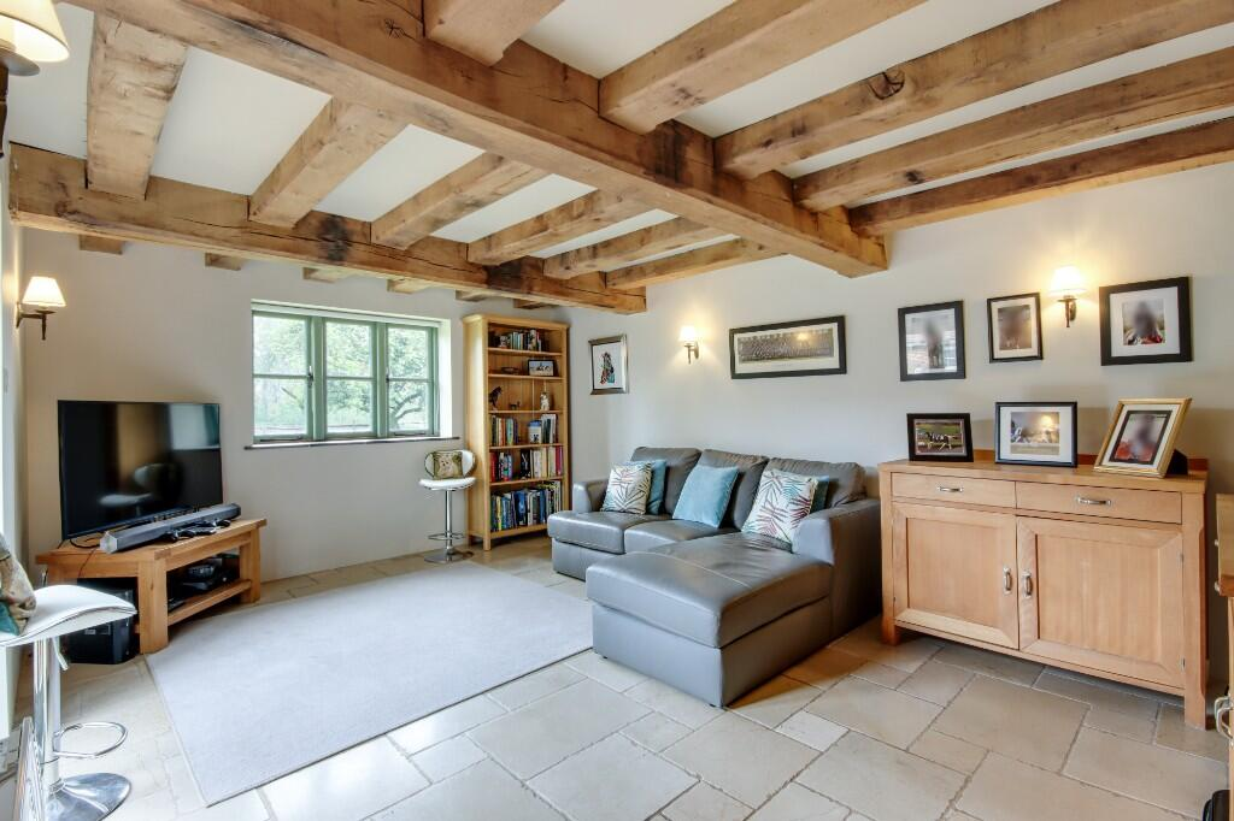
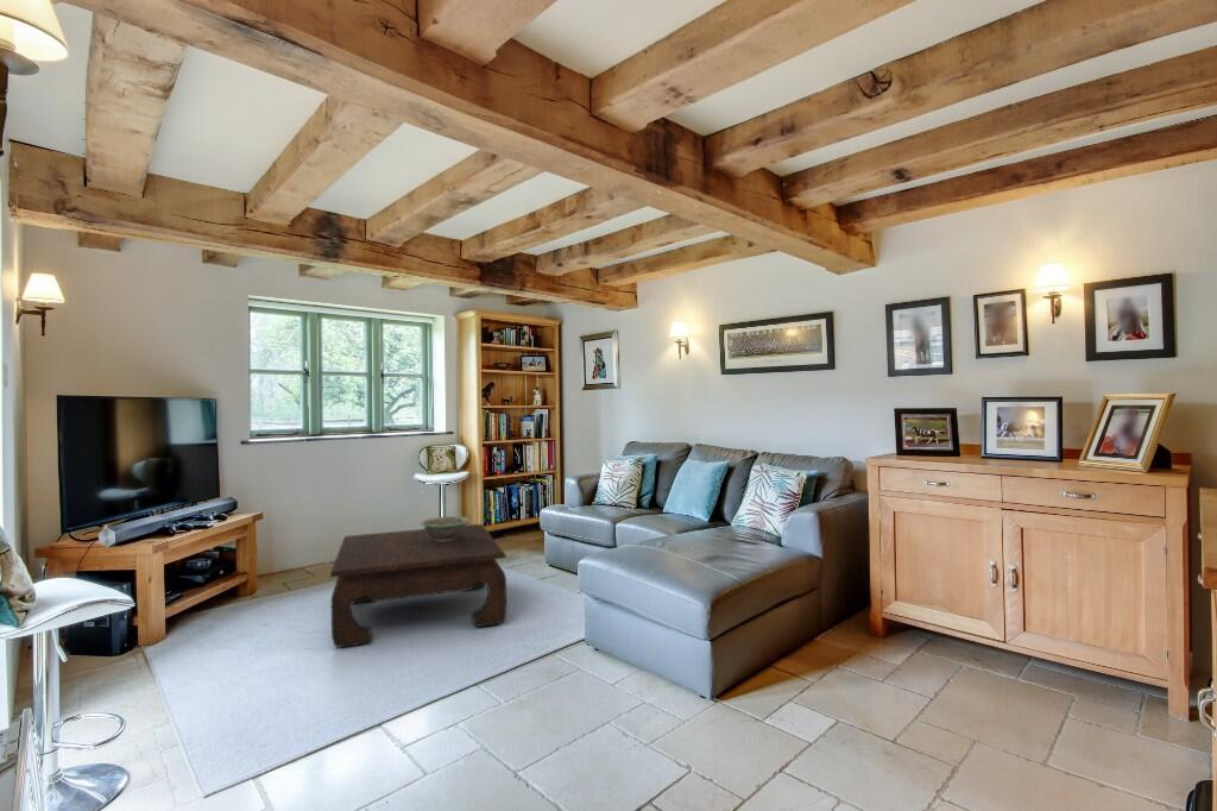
+ decorative bowl (444, 529)
+ coffee table (418, 577)
